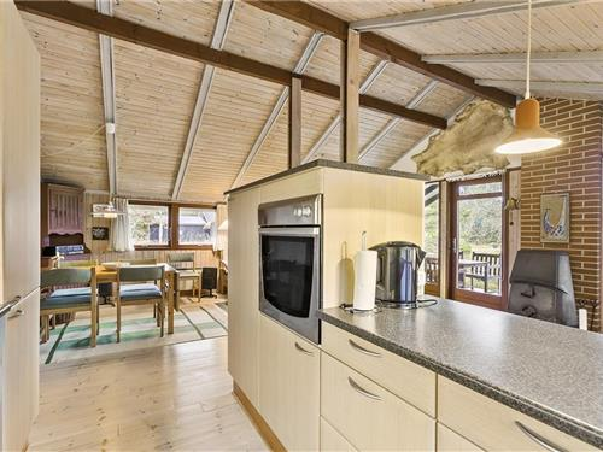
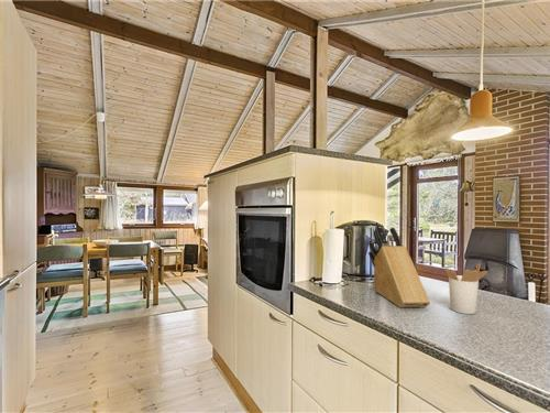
+ knife block (394, 260)
+ utensil holder (466, 287)
